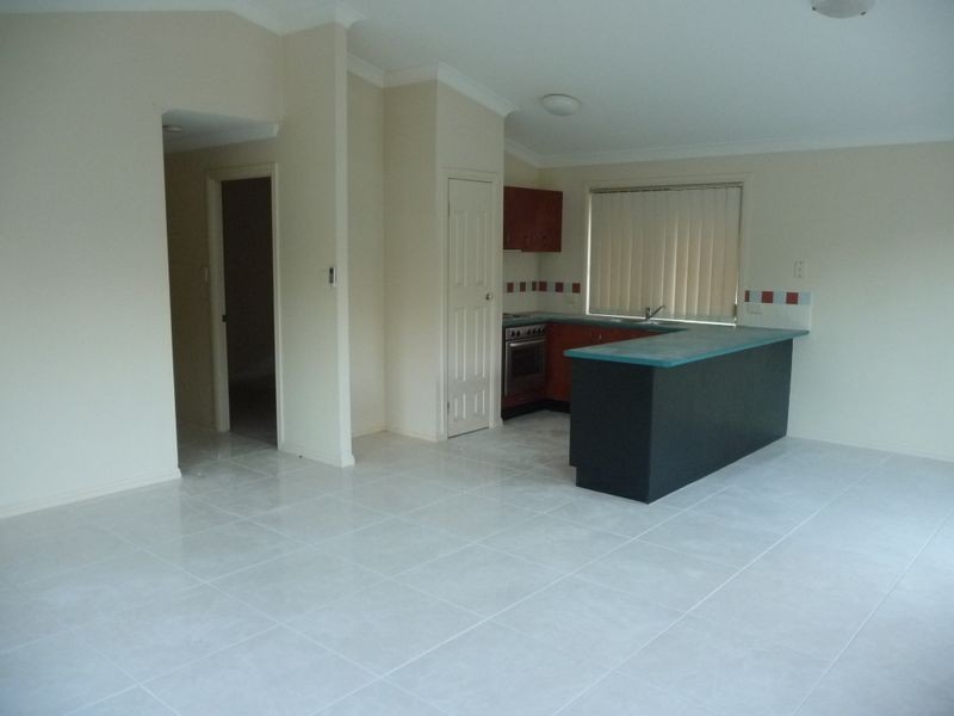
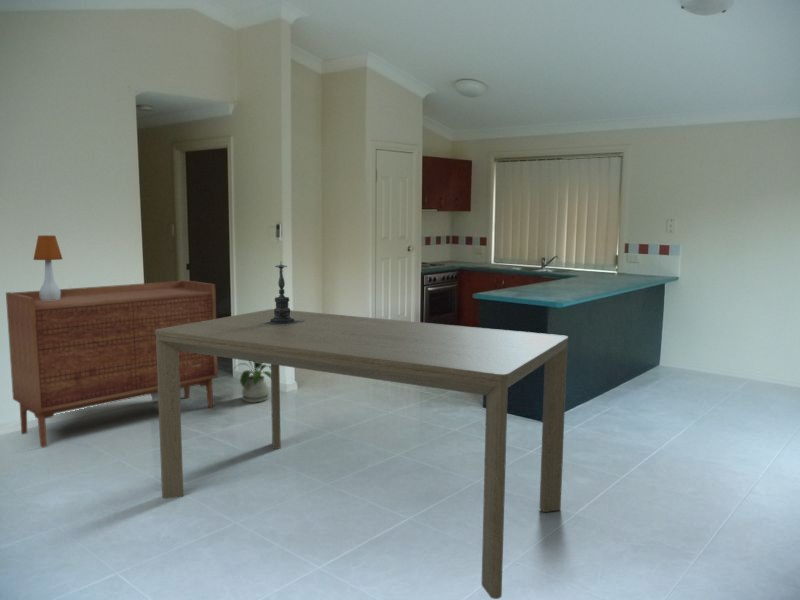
+ sideboard (120, 354)
+ candle holder (282, 289)
+ dining table (362, 377)
+ table lamp (48, 267)
+ house plant (260, 369)
